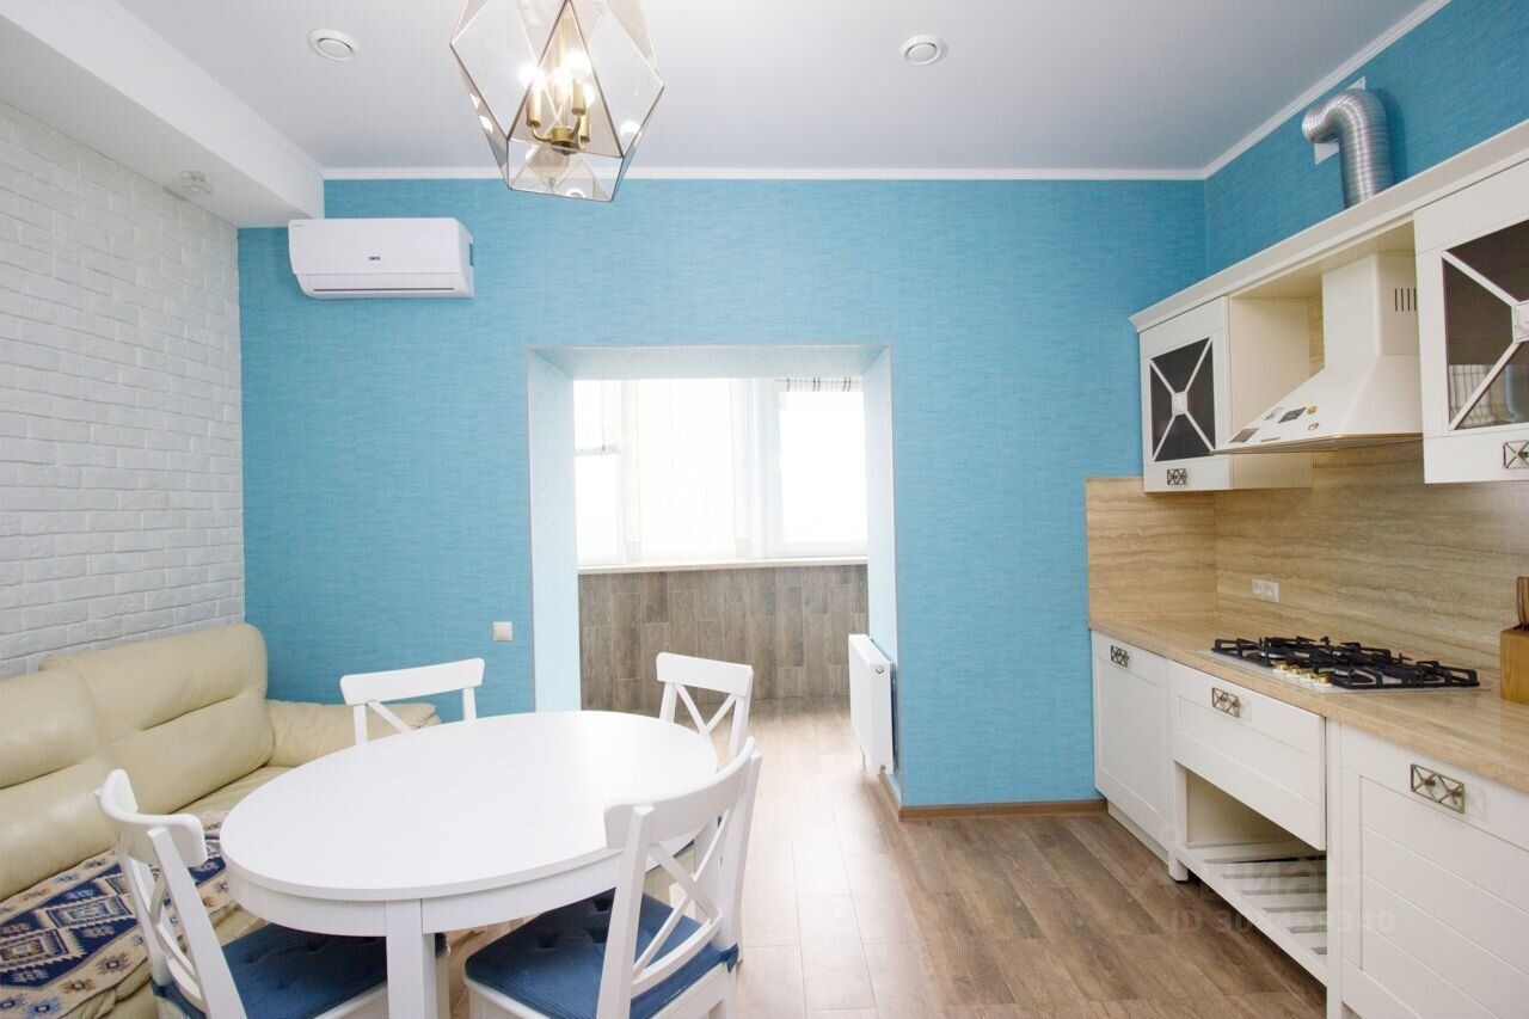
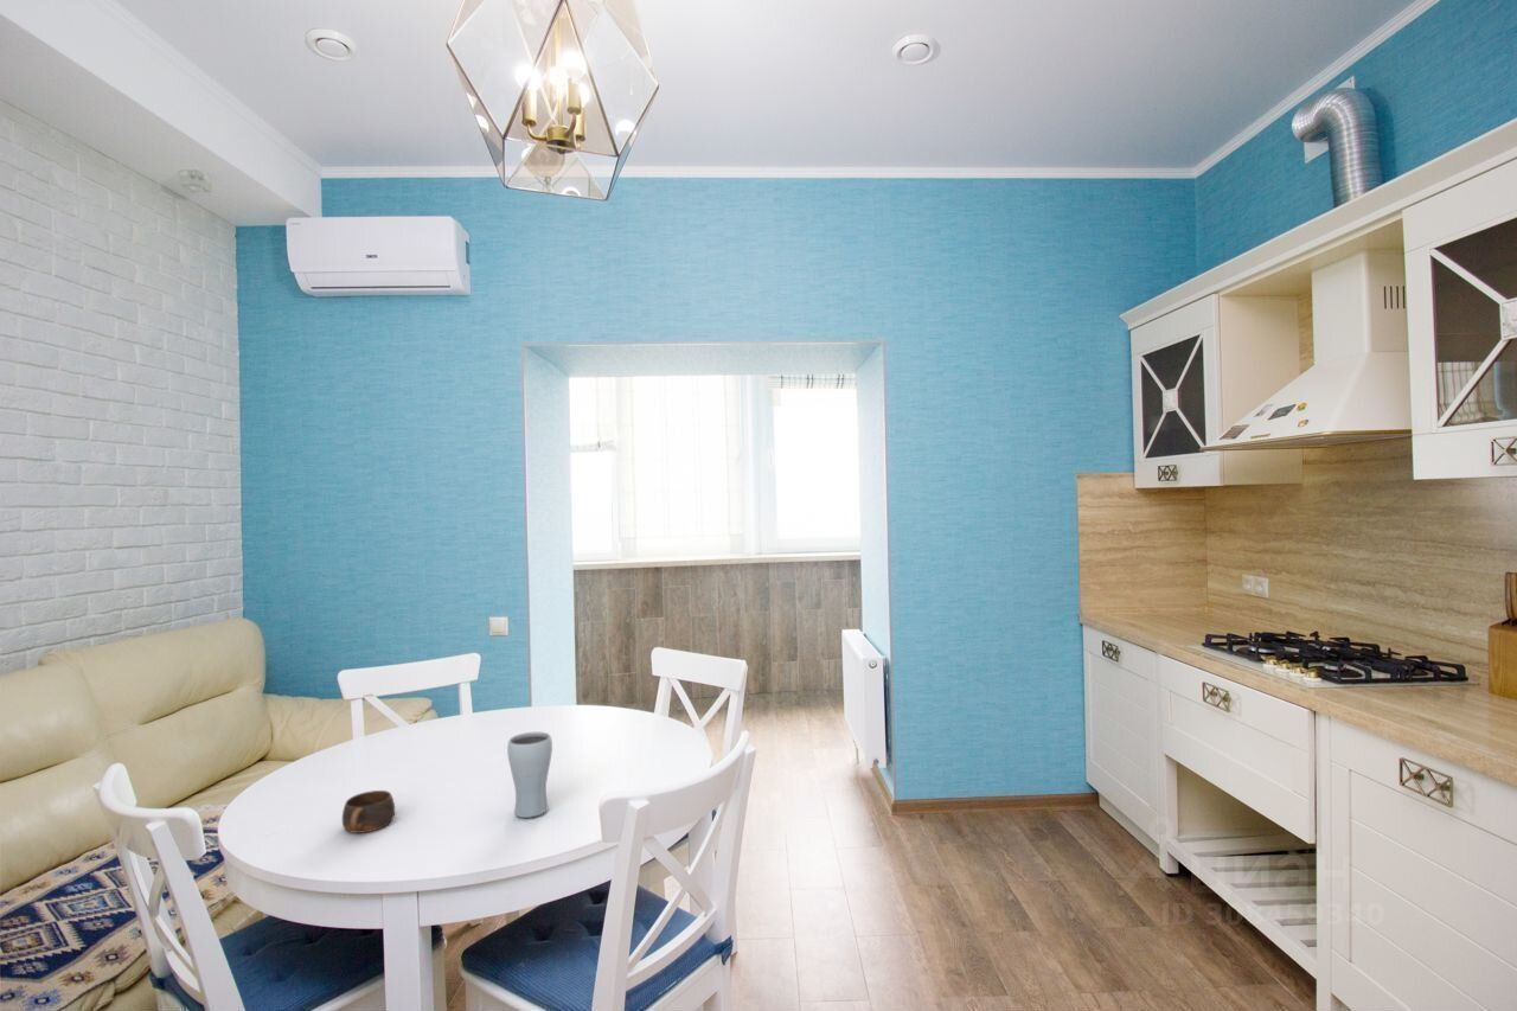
+ cup (364, 813)
+ drinking glass (530, 774)
